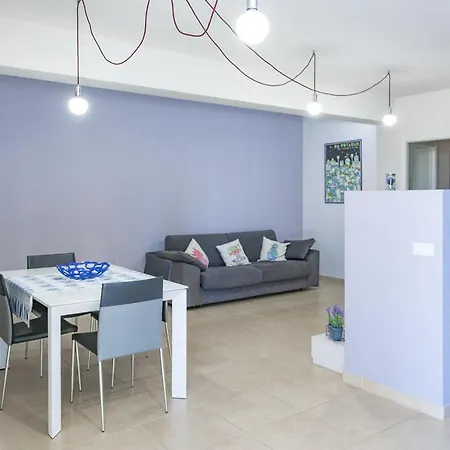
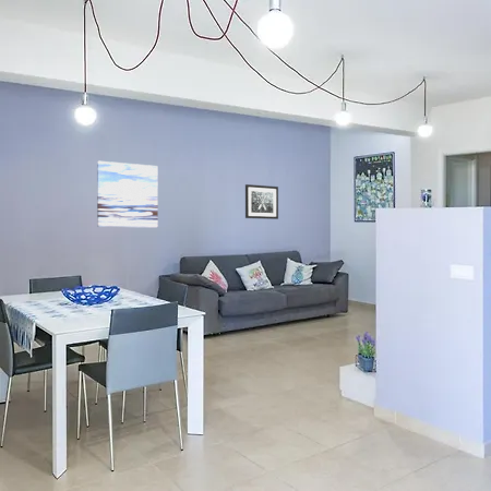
+ wall art (262, 202)
+ wall art (128, 195)
